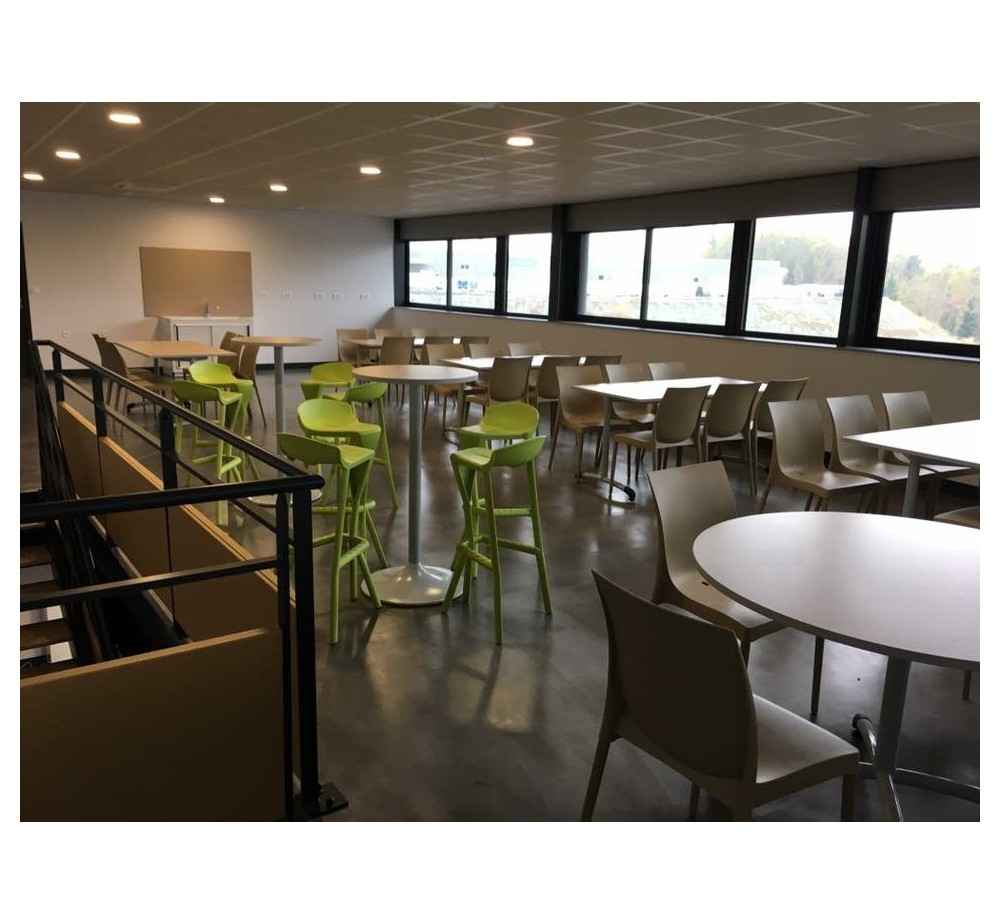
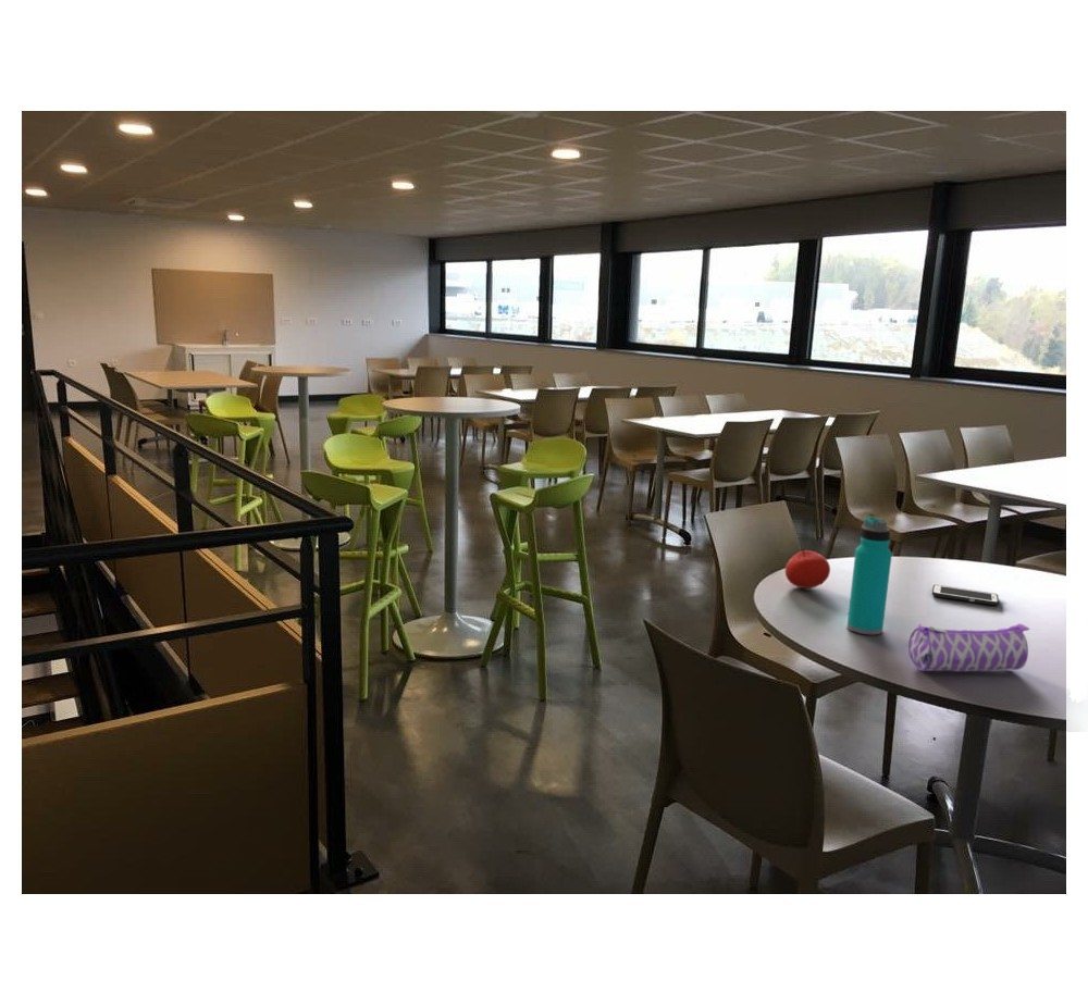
+ cell phone (964, 594)
+ water bottle (870, 574)
+ pencil case (966, 646)
+ fruit (807, 568)
